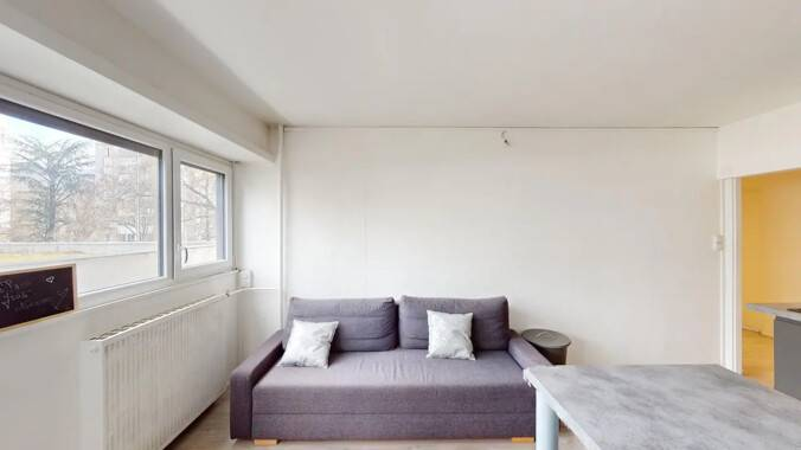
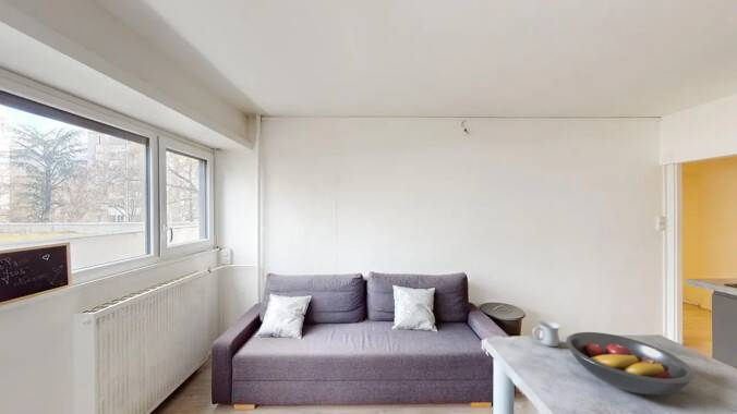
+ mug (545, 333)
+ fruit bowl (623, 362)
